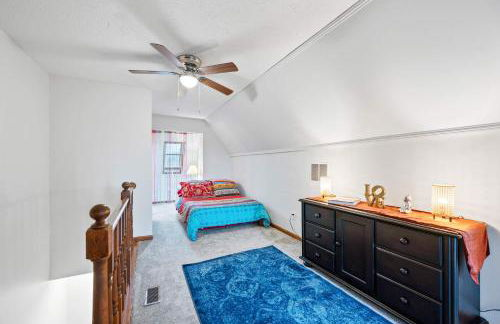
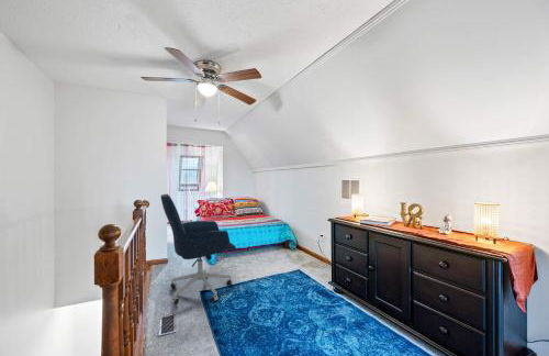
+ office chair (198, 242)
